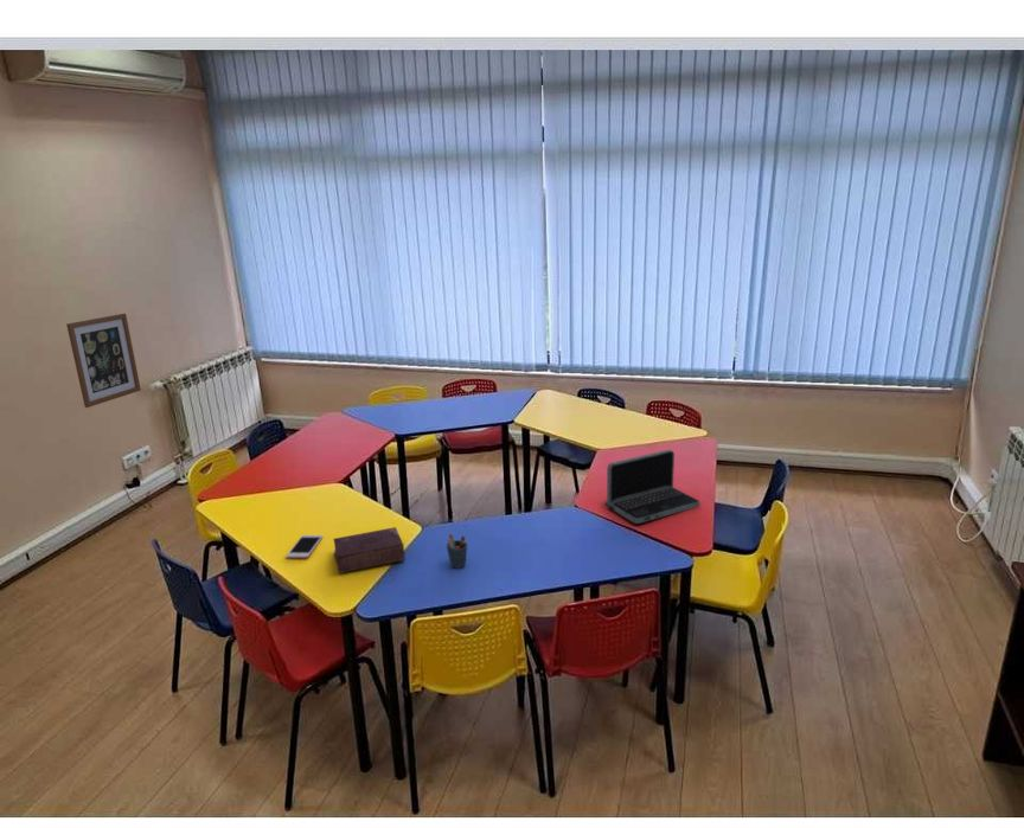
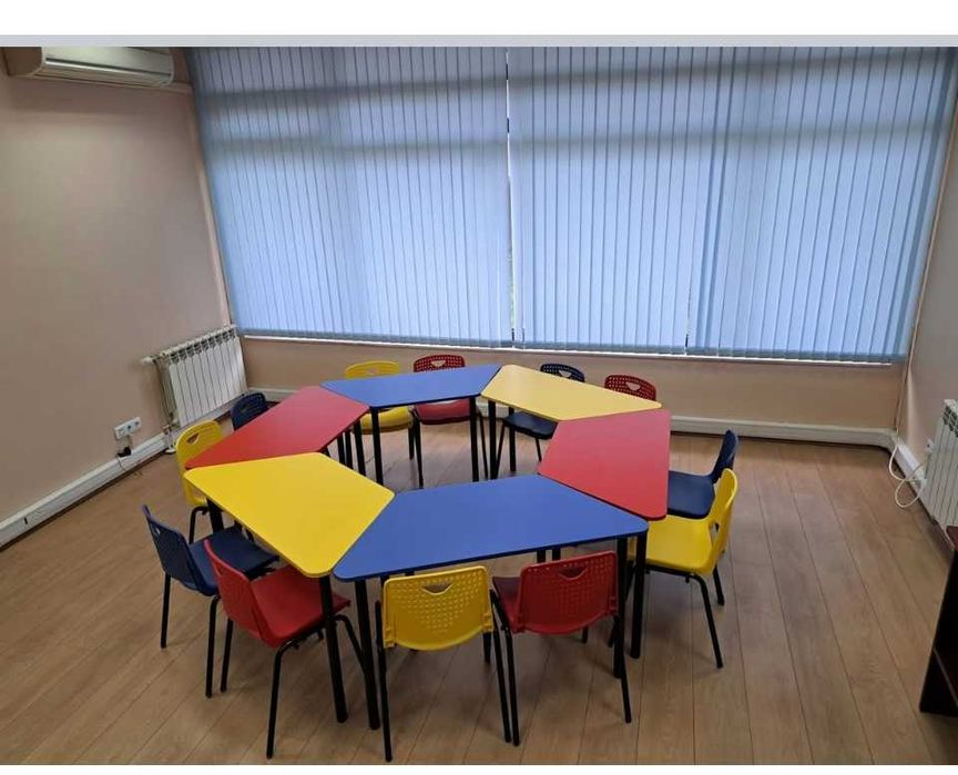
- laptop (648, 483)
- pen holder (456, 548)
- book (367, 548)
- cell phone (305, 546)
- wall art (105, 359)
